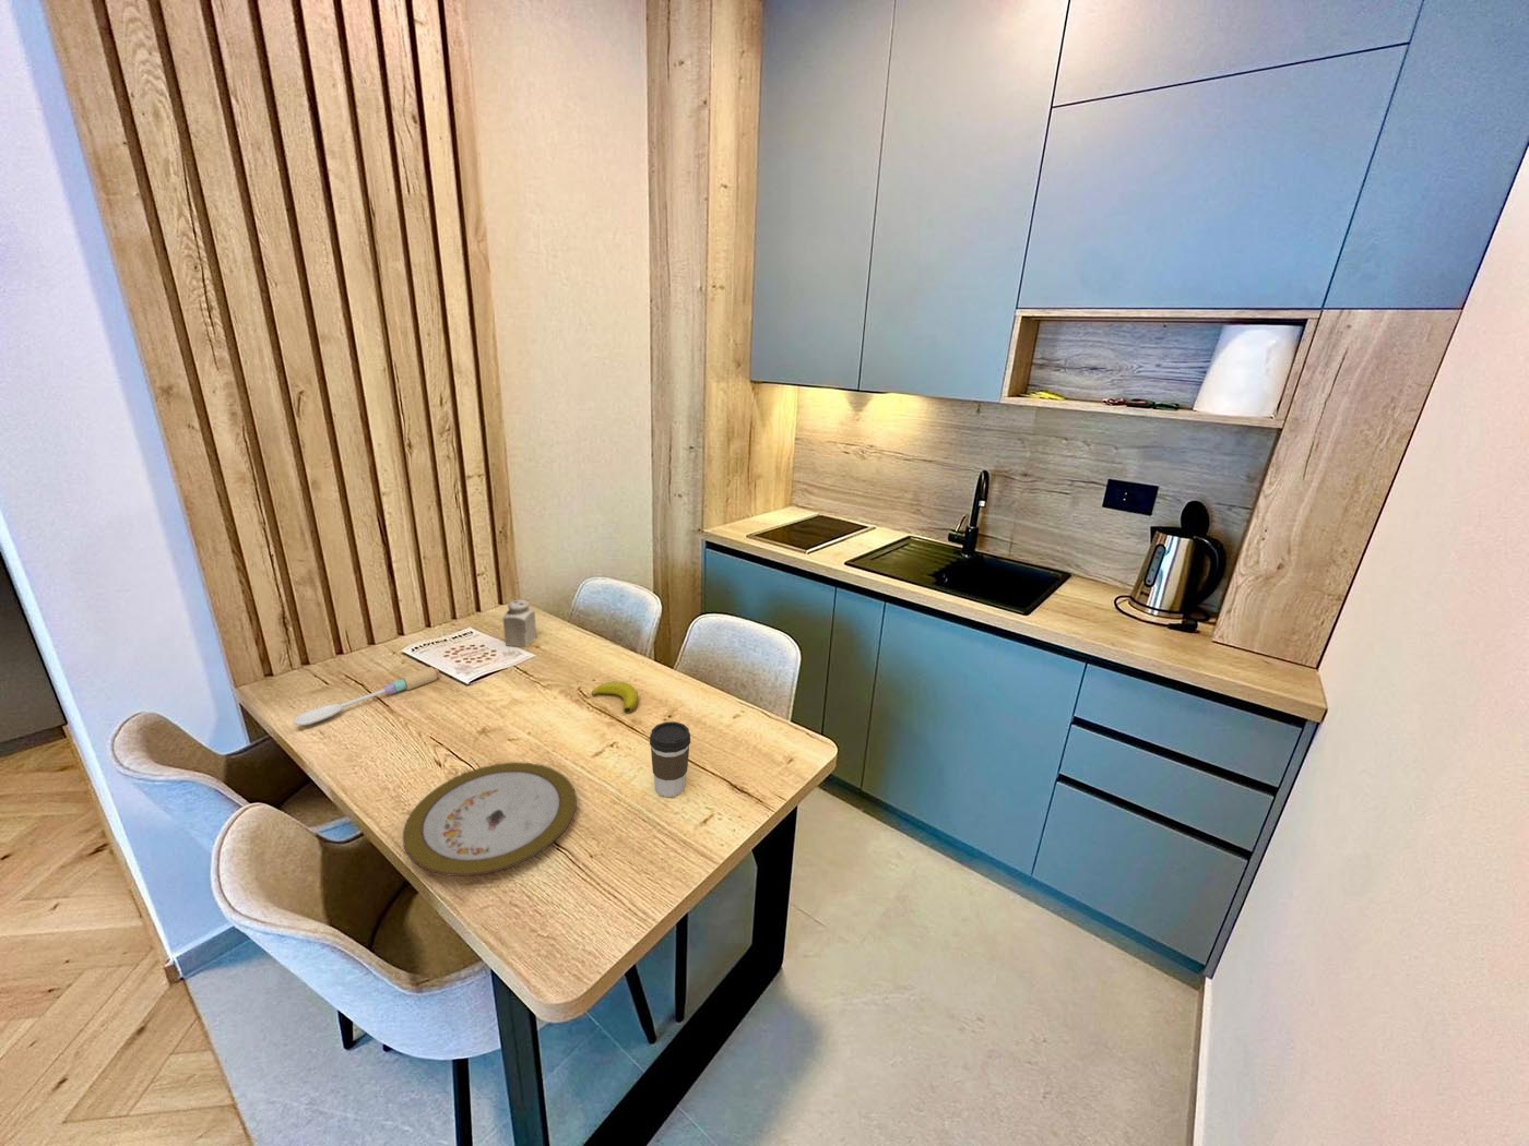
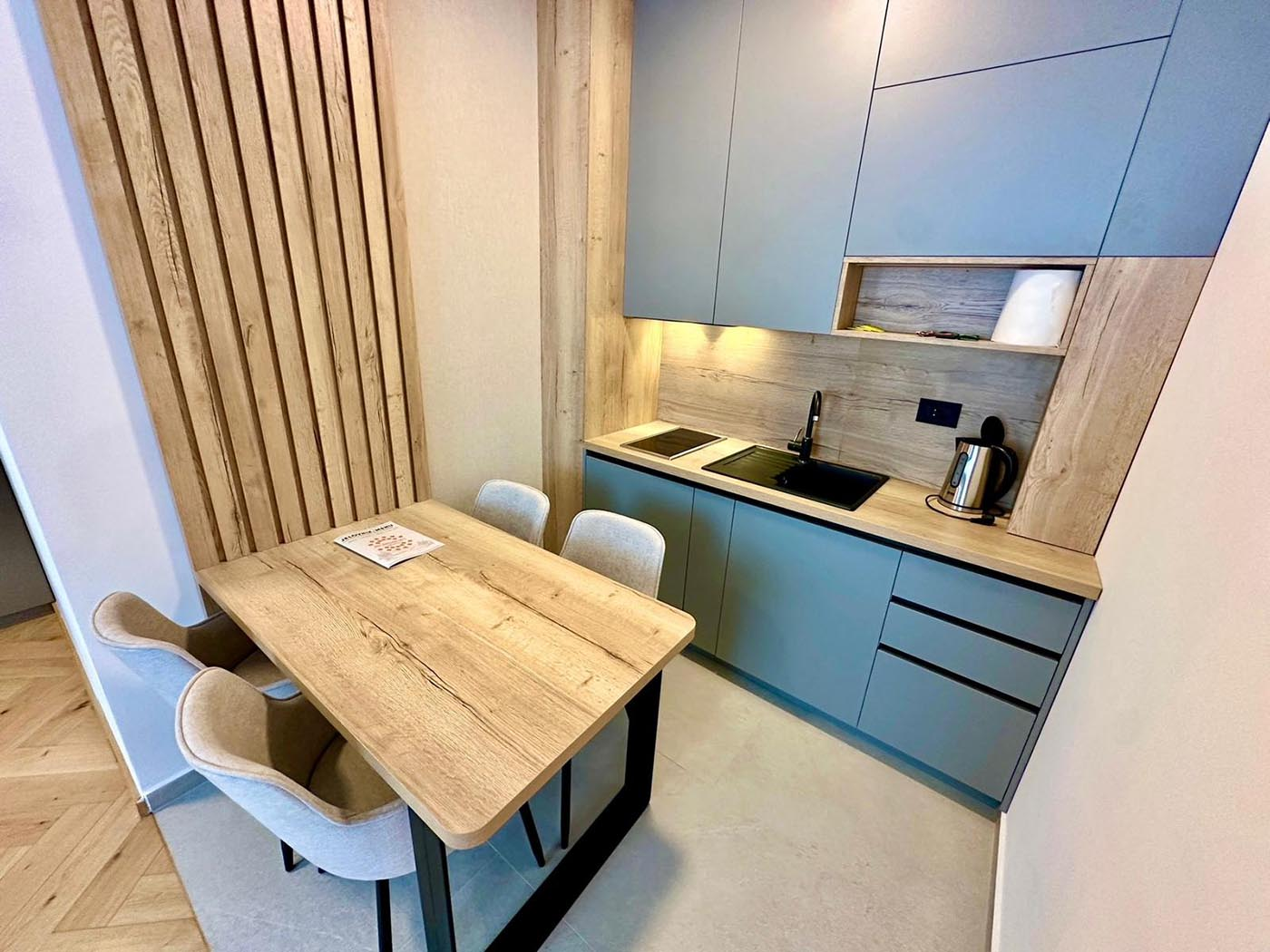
- coffee cup (669, 760)
- banana (618, 693)
- spoon (371, 695)
- salt shaker (519, 622)
- plate (494, 816)
